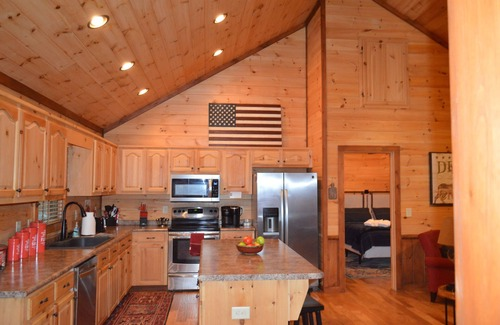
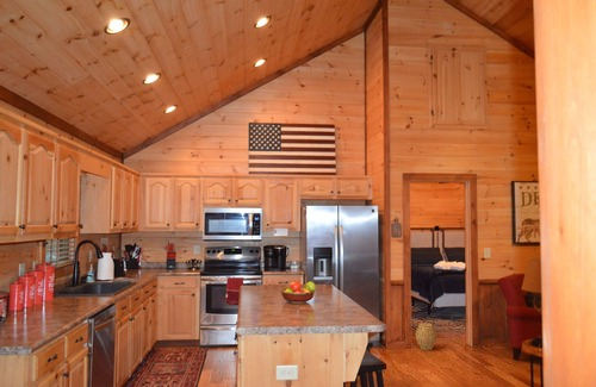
+ woven basket (426, 336)
